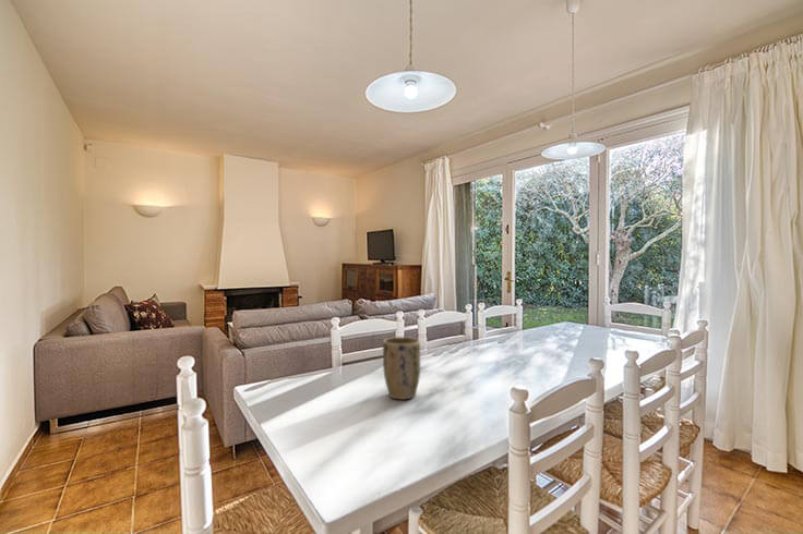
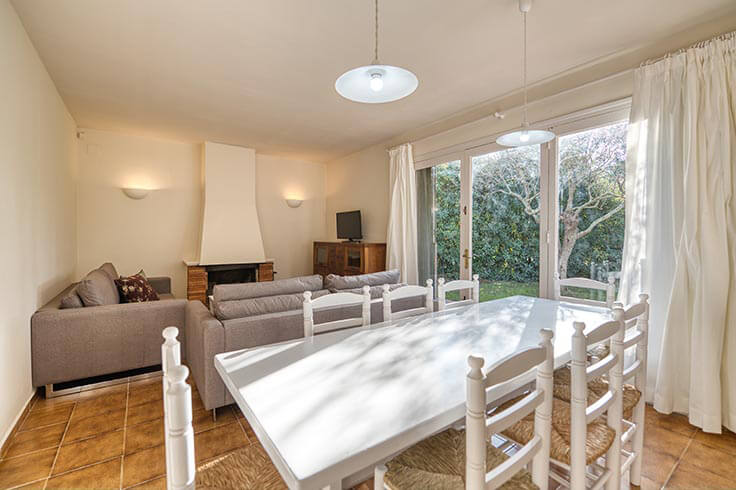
- plant pot (402, 367)
